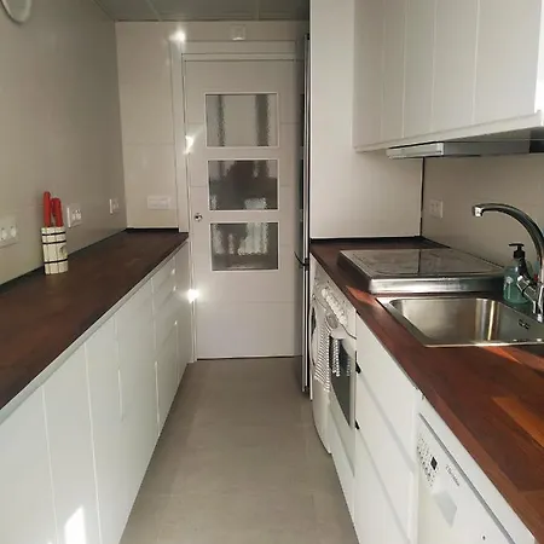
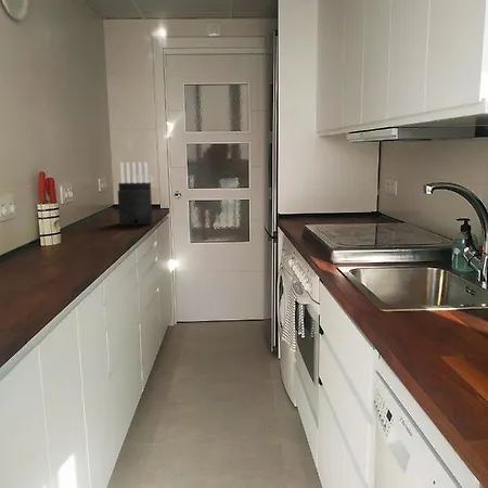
+ knife block (134, 193)
